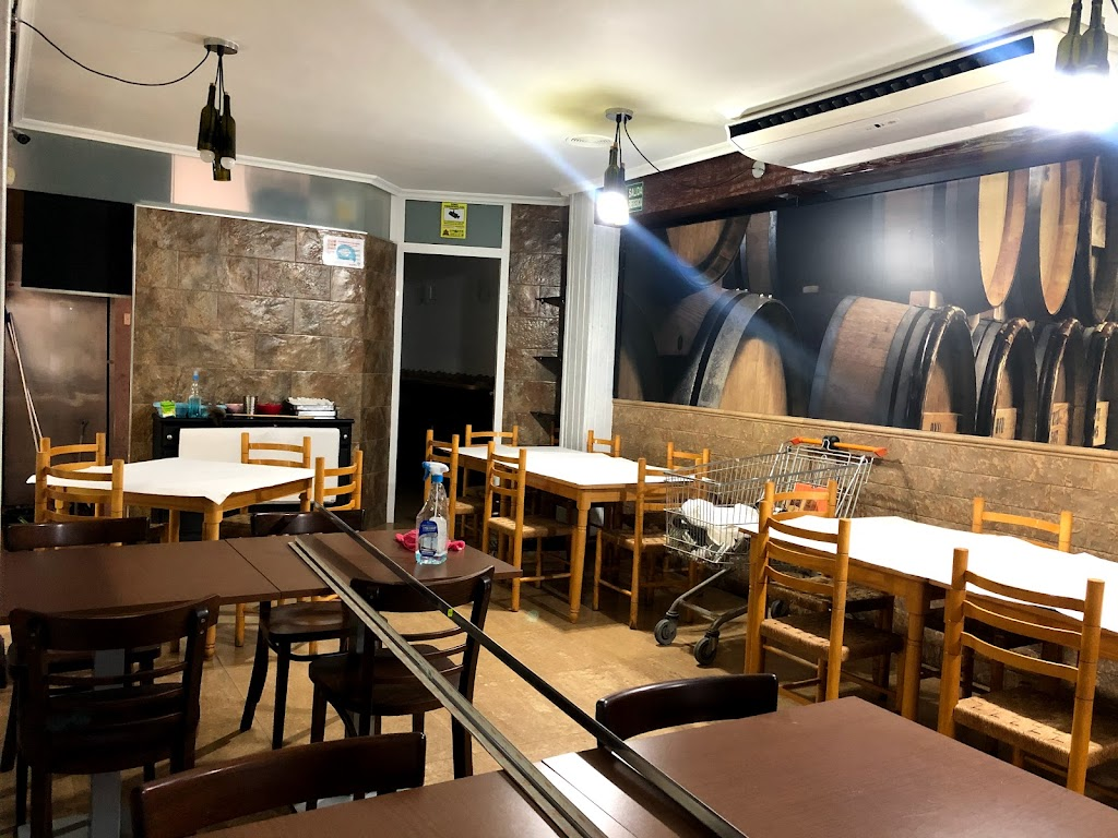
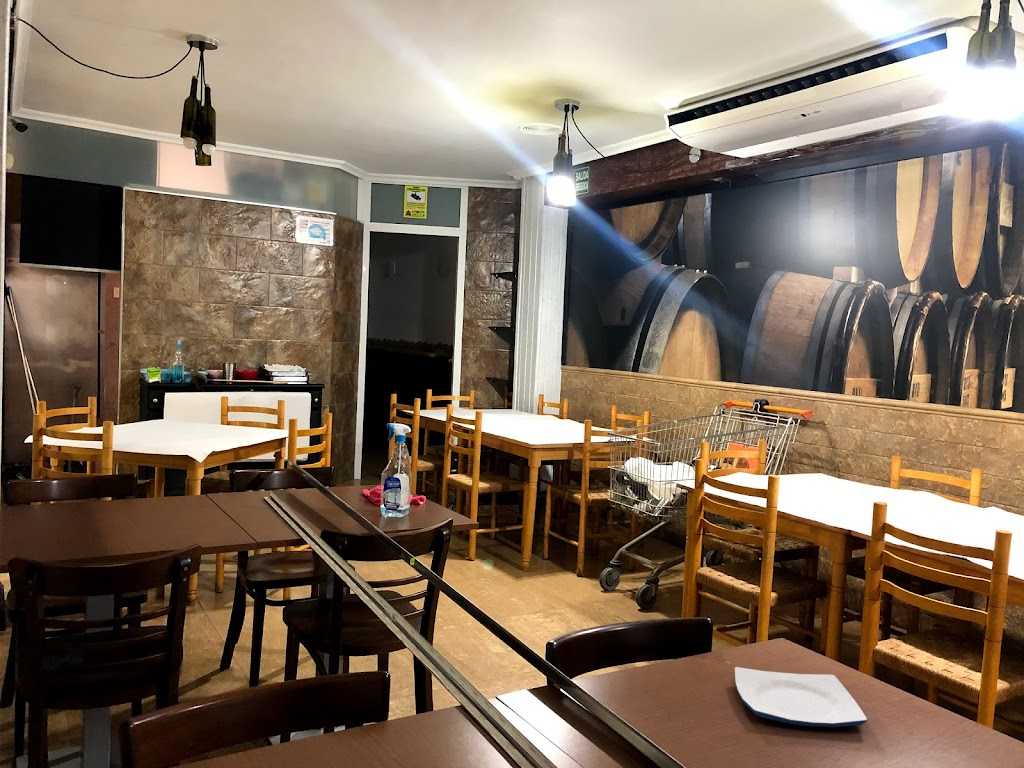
+ plate (796, 698)
